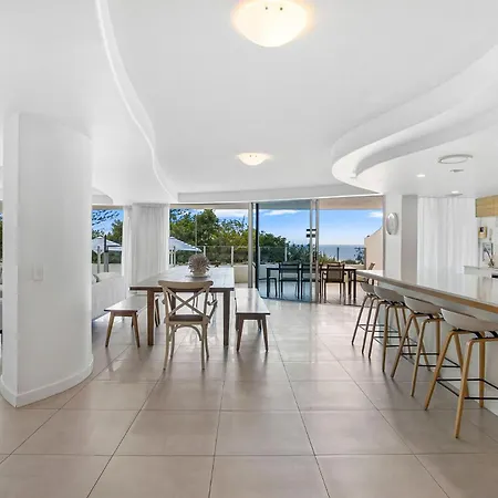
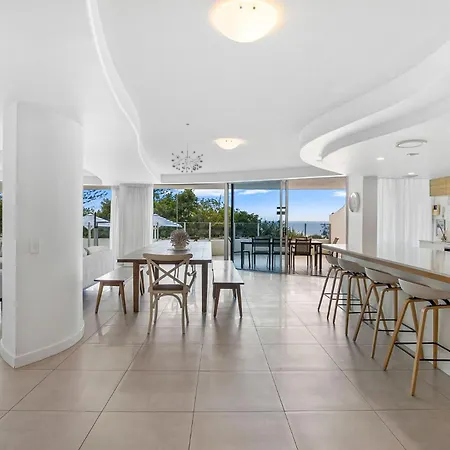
+ chandelier (187, 148)
